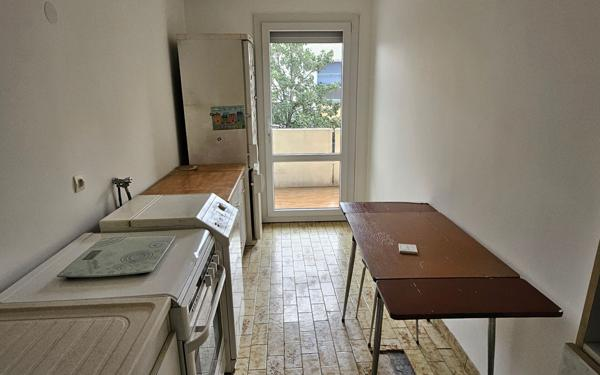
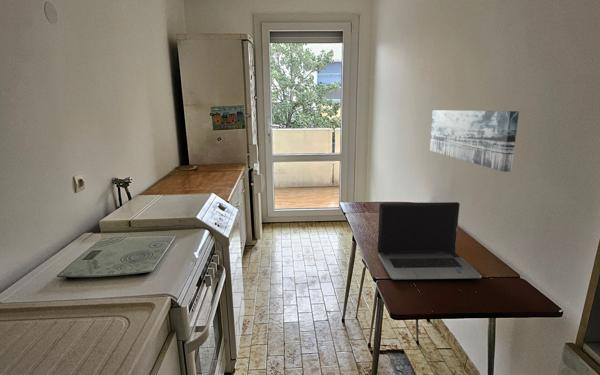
+ wall art (464, 135)
+ laptop computer (427, 239)
